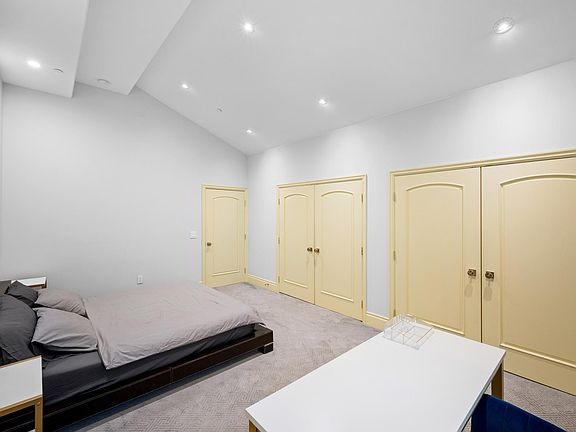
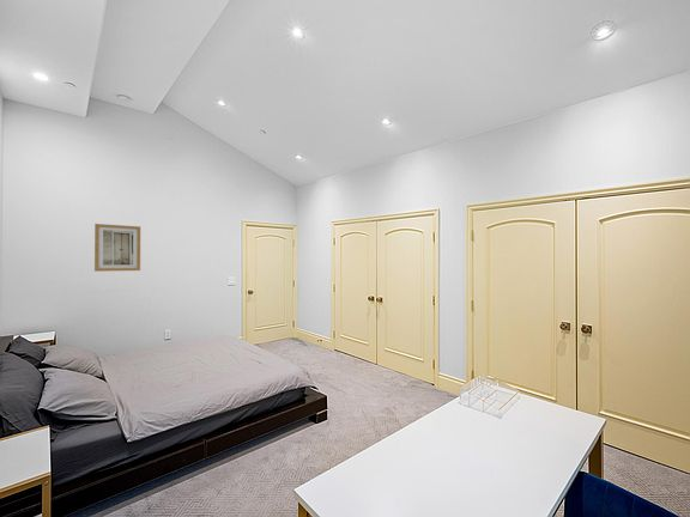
+ wall art (117, 248)
